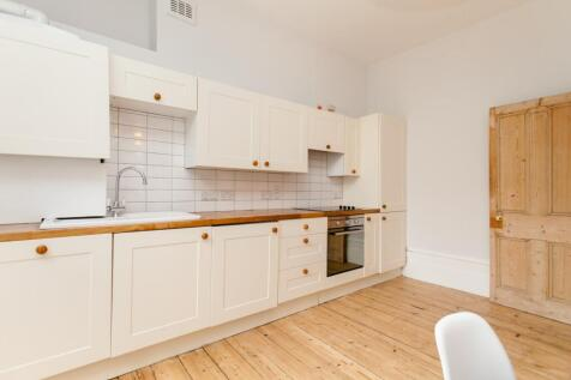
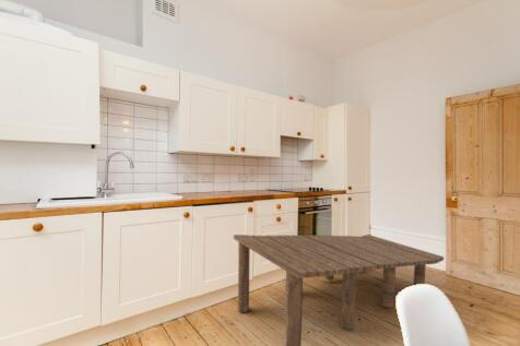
+ dining table (345, 265)
